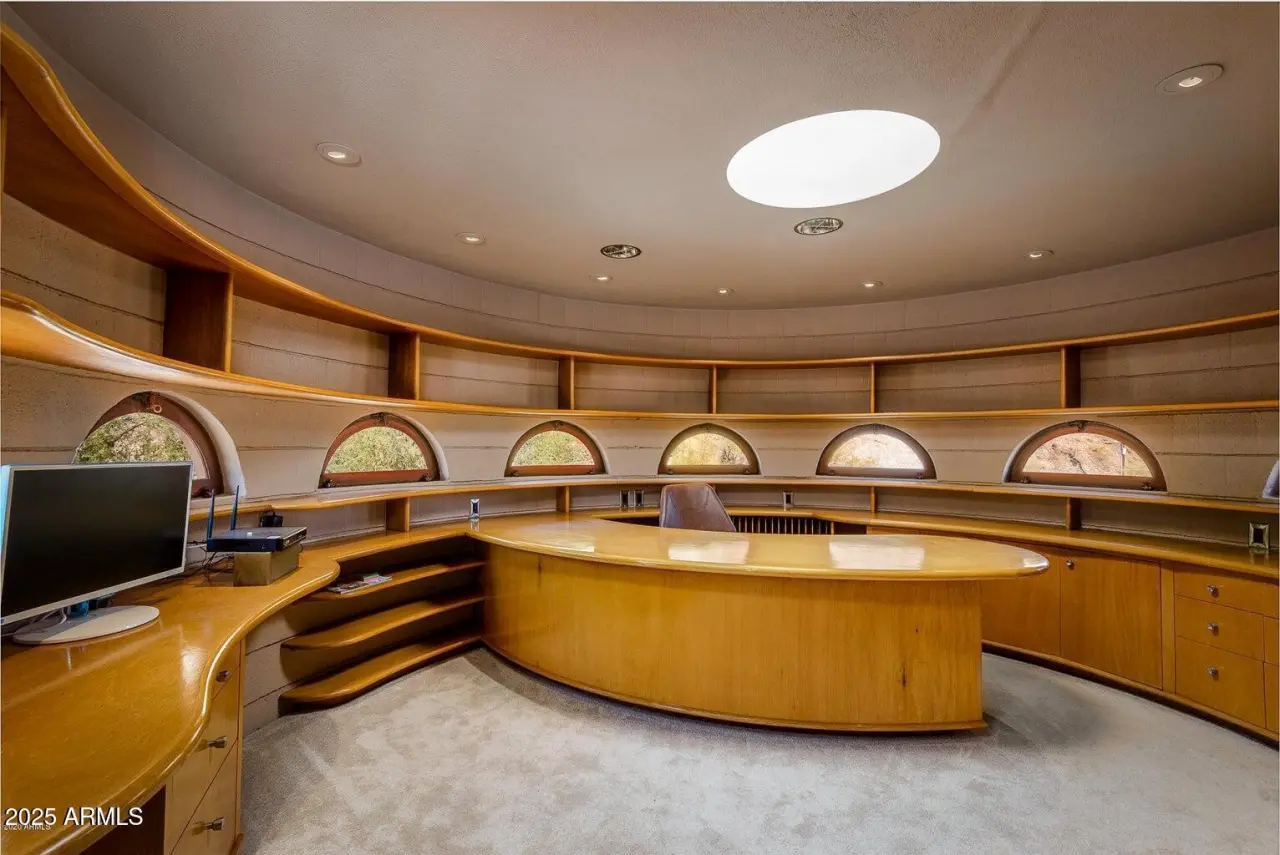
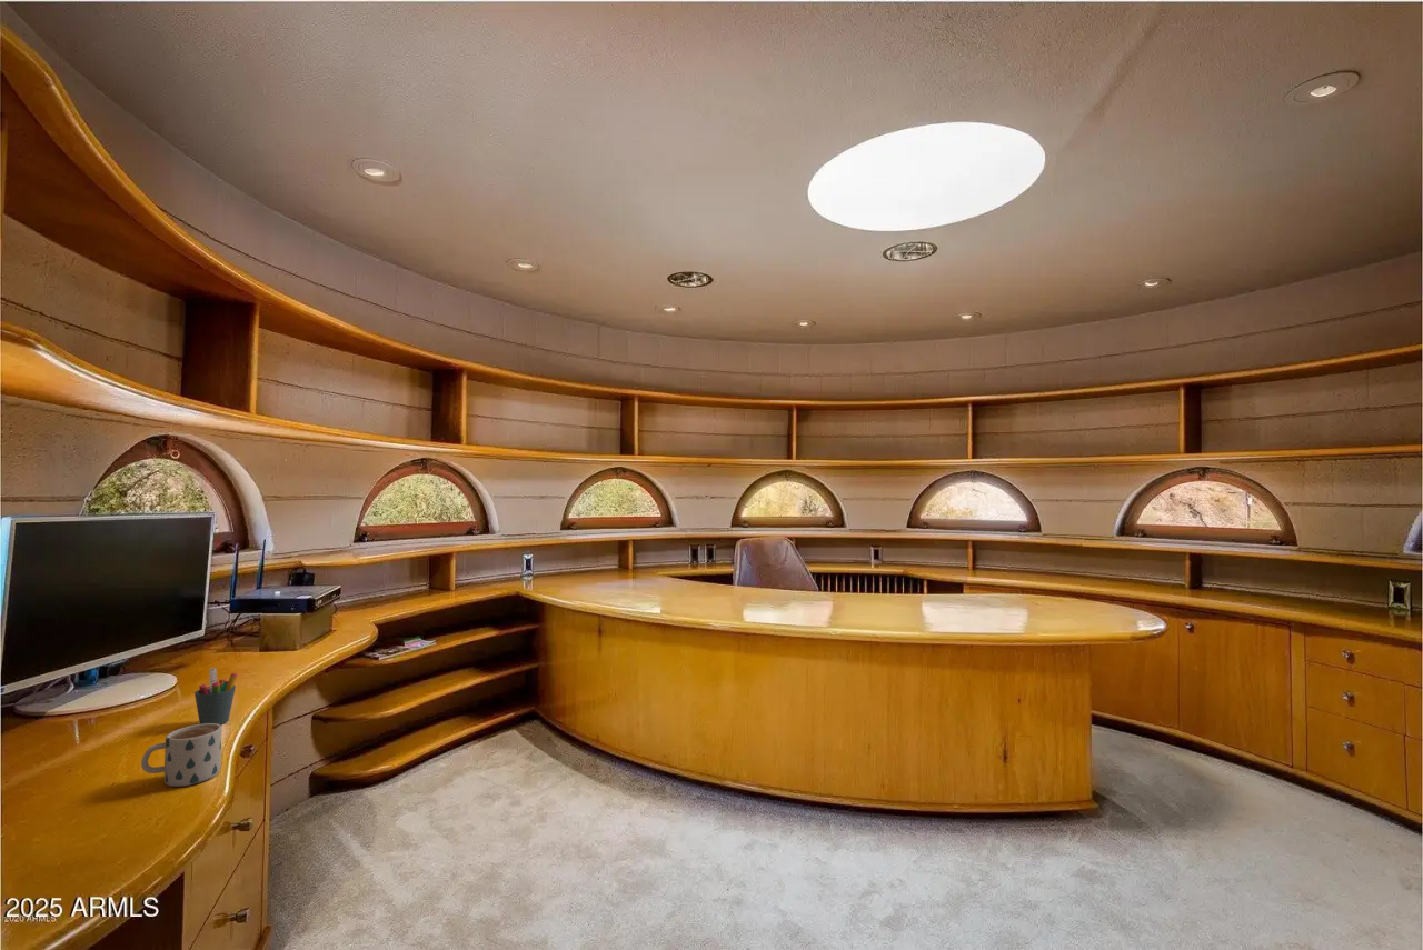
+ pen holder (216, 697)
+ mug (182, 756)
